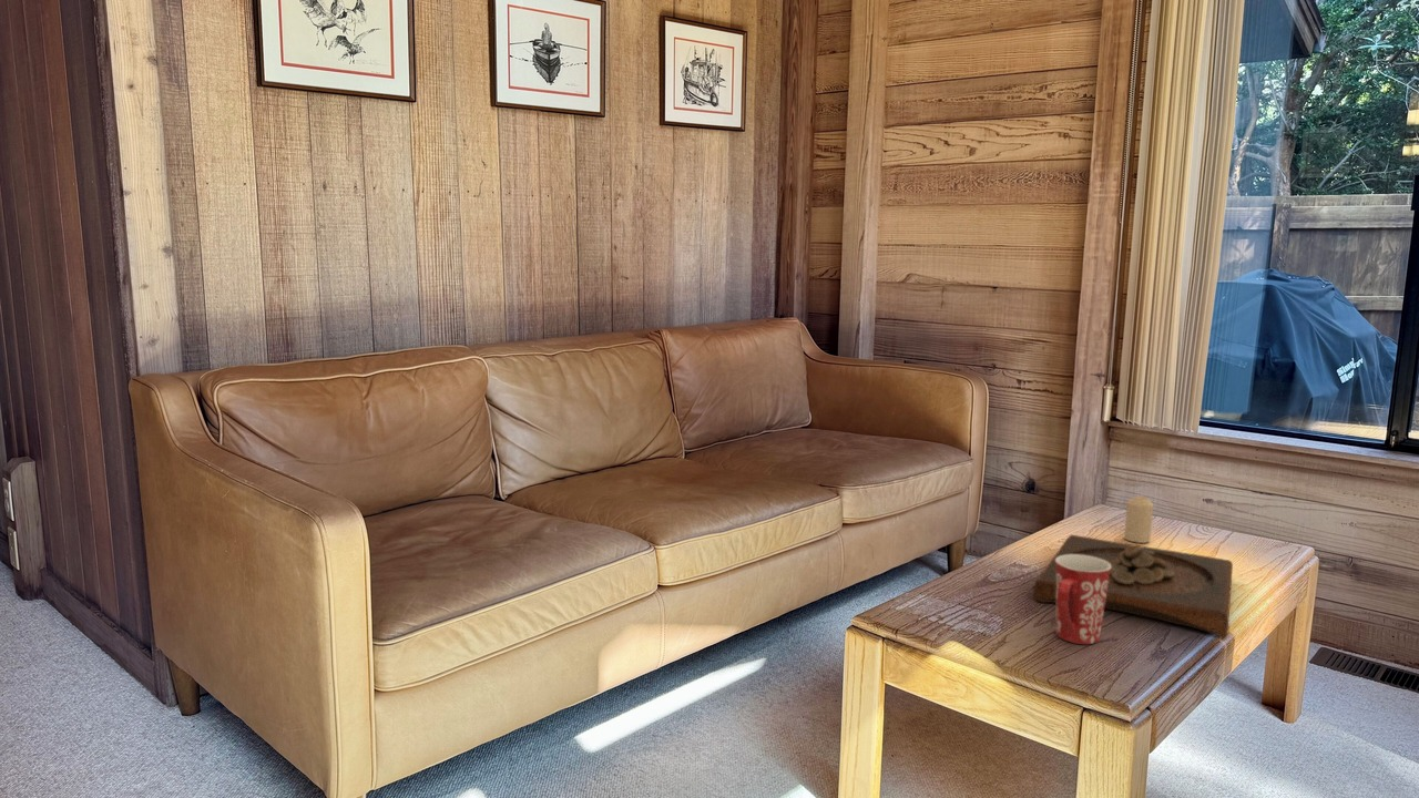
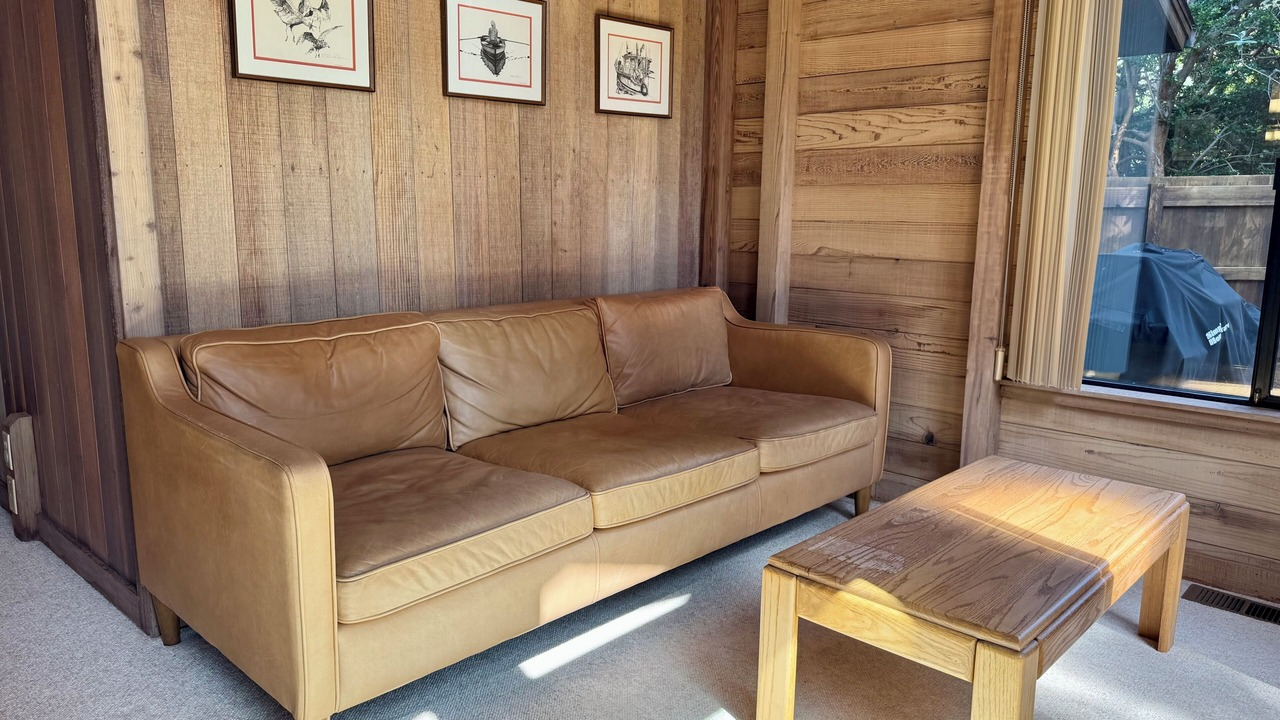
- wooden tray (1140, 567)
- candle (1139, 518)
- mug (1075, 602)
